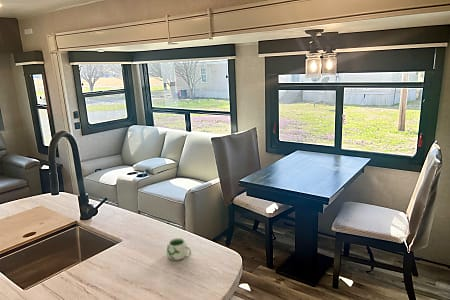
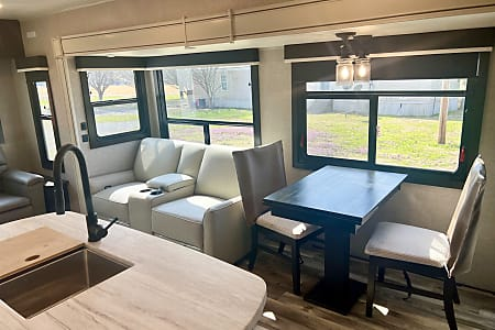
- mug (179, 249)
